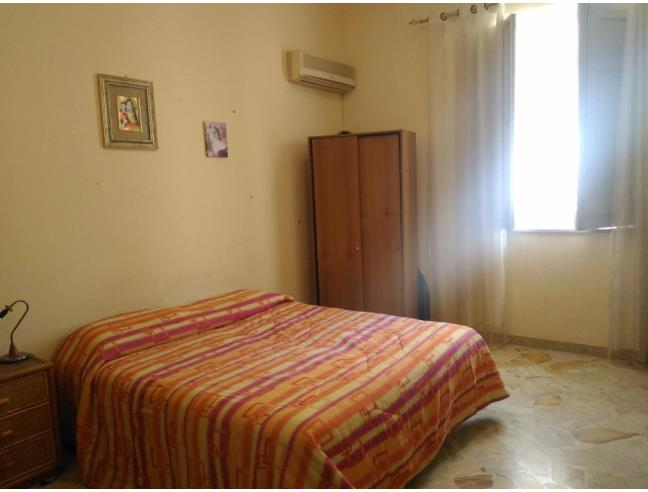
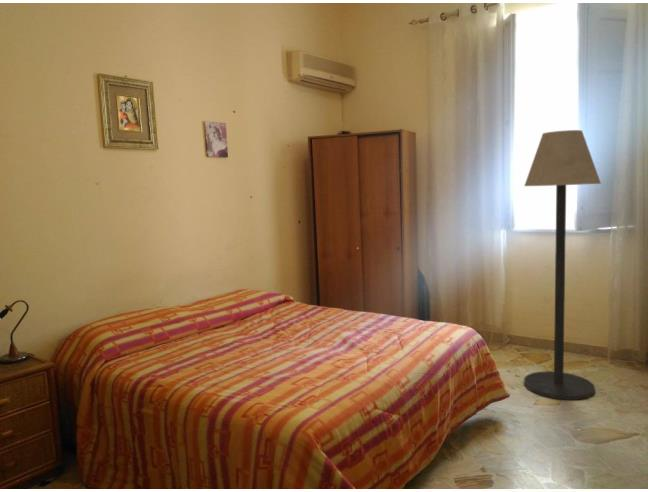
+ floor lamp (560, 262)
